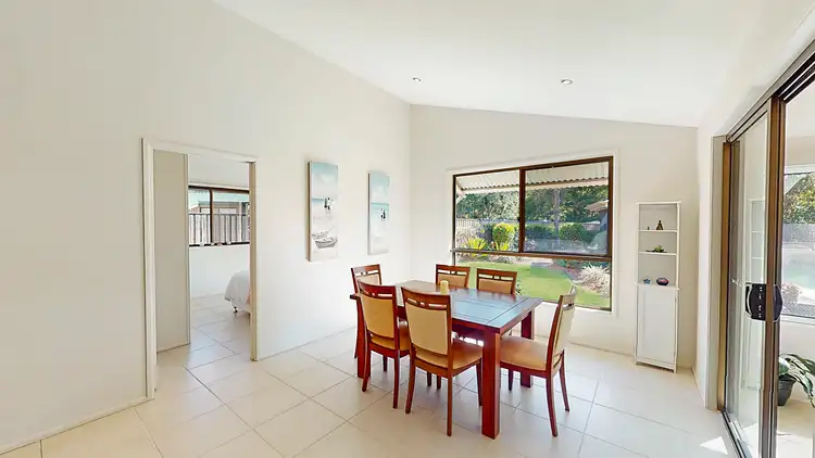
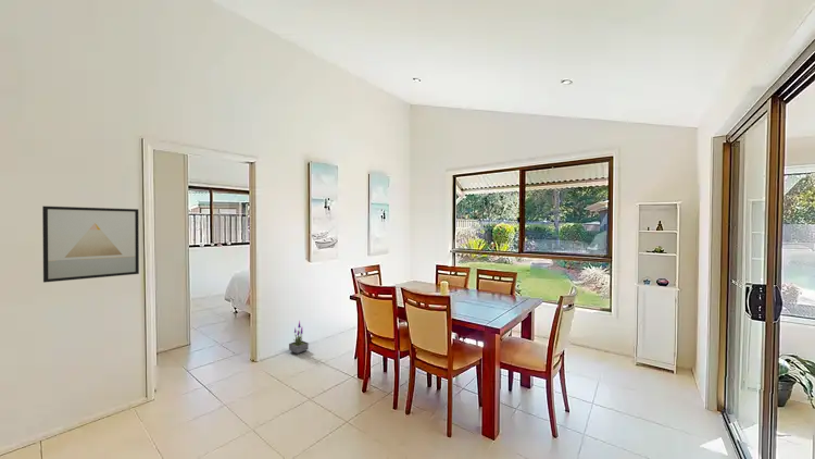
+ potted plant (298, 335)
+ wall art (95, 243)
